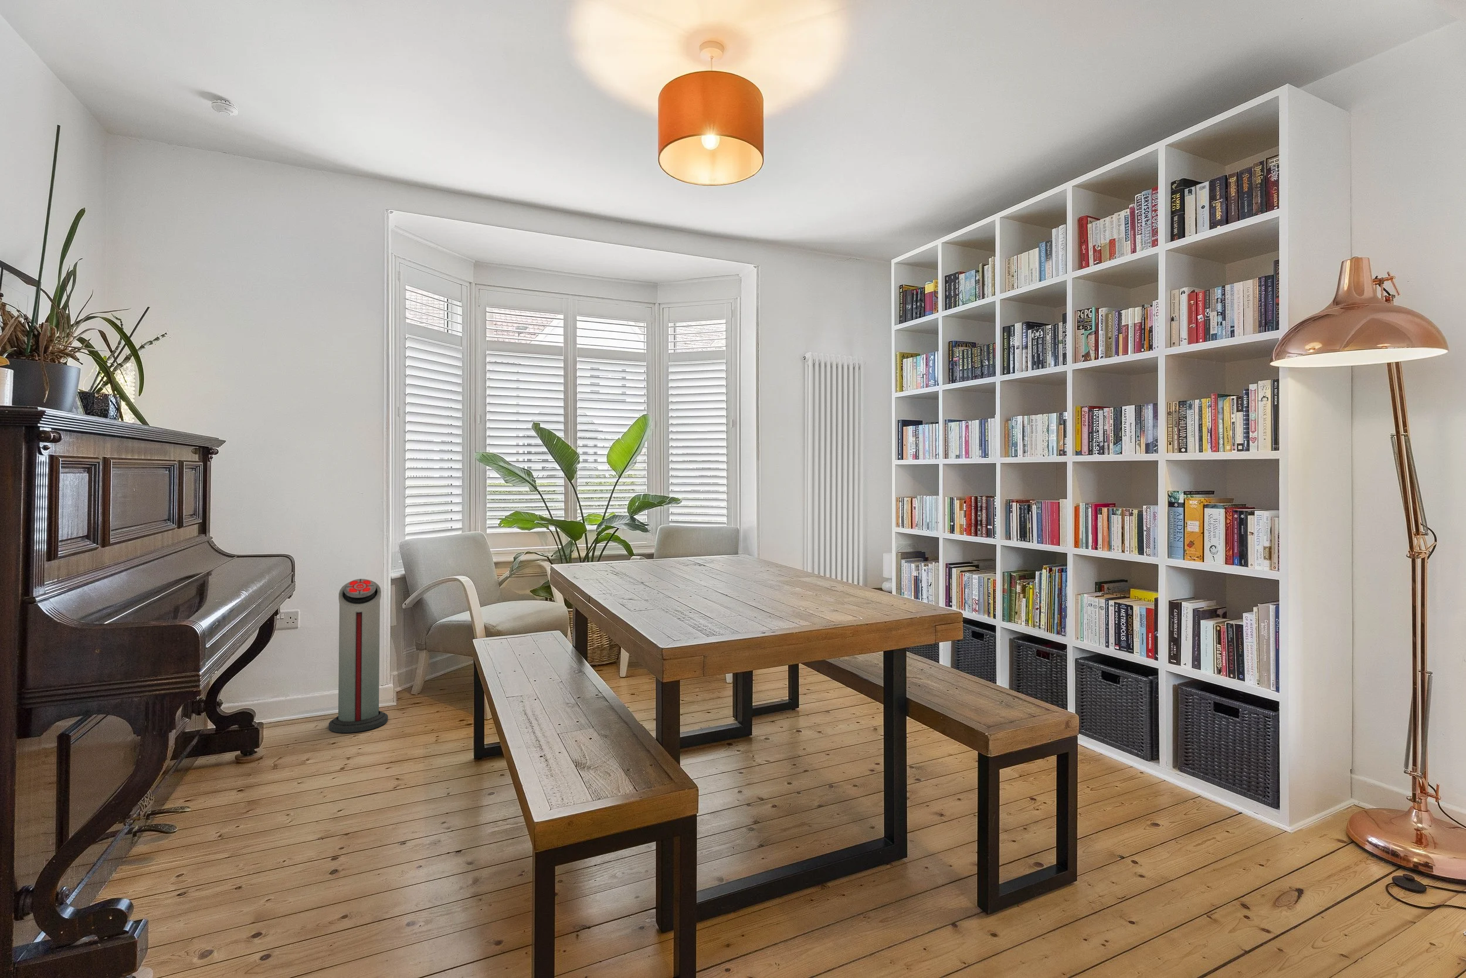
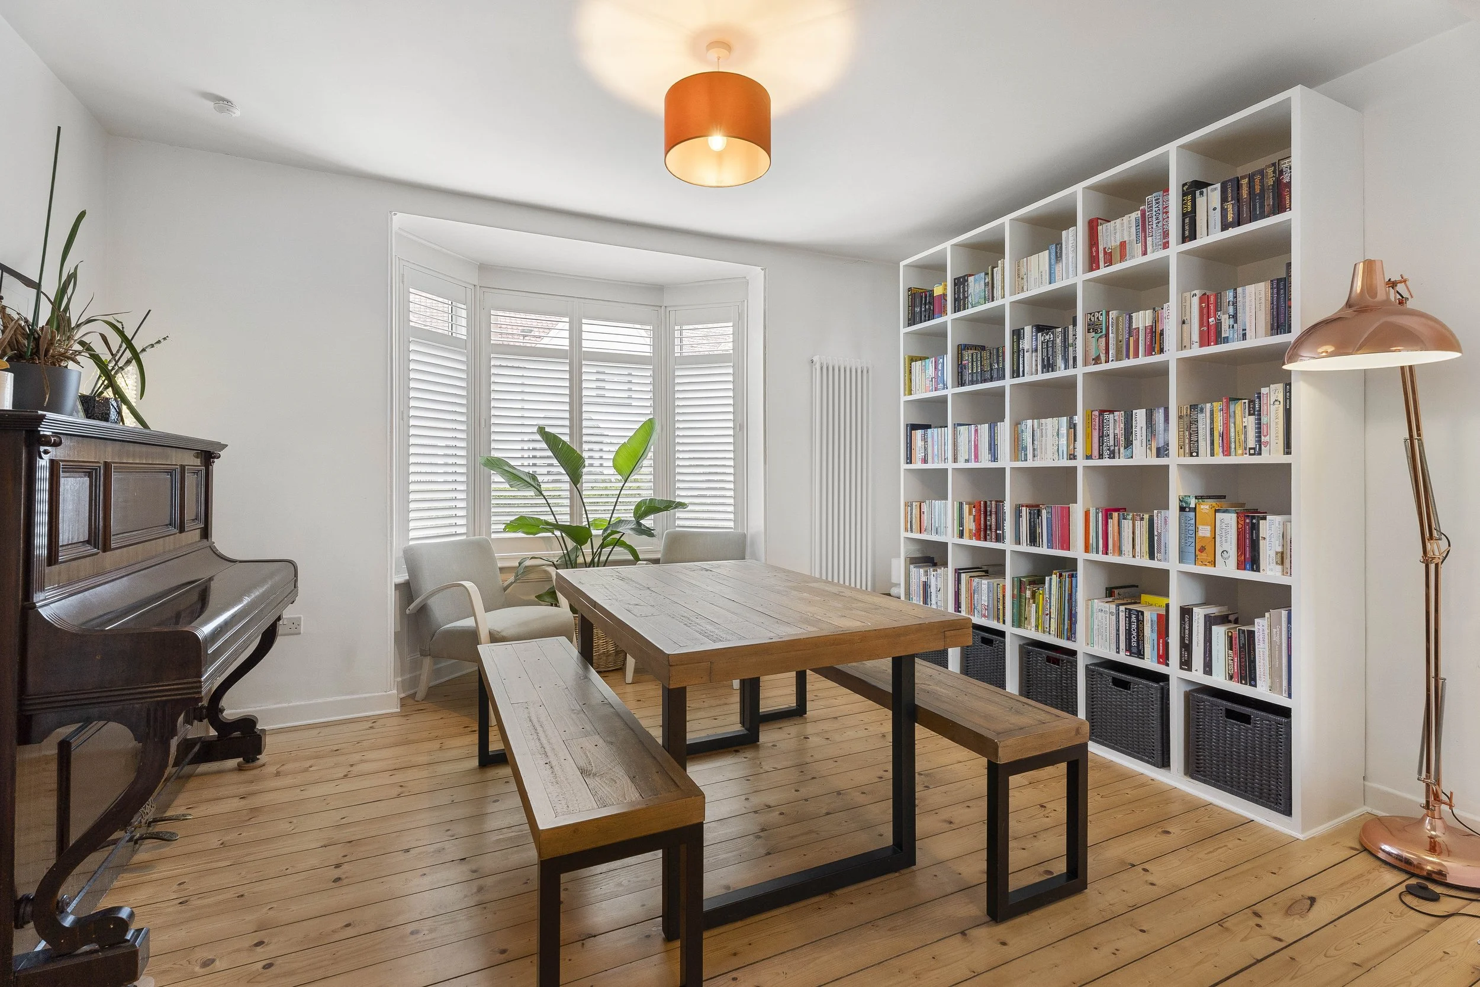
- air purifier (359, 652)
